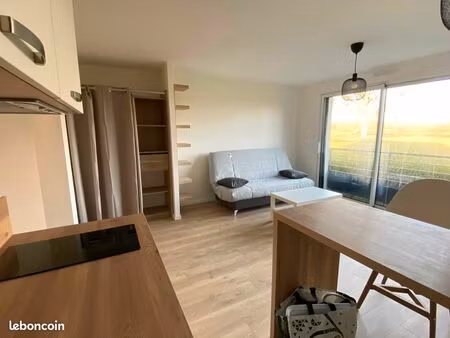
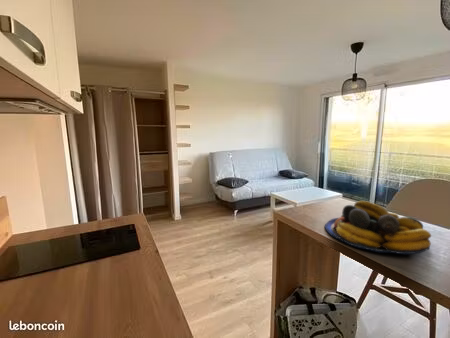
+ fruit bowl (372, 219)
